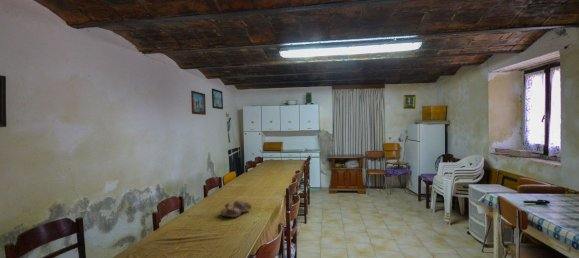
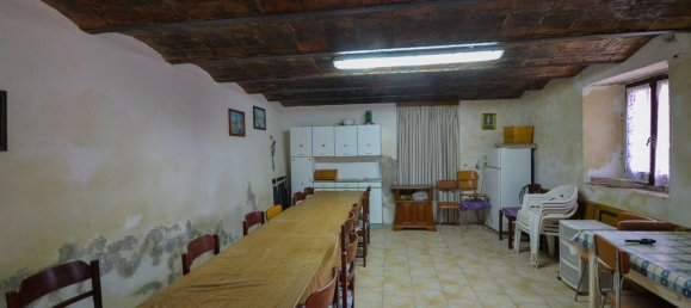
- bread loaf (236, 207)
